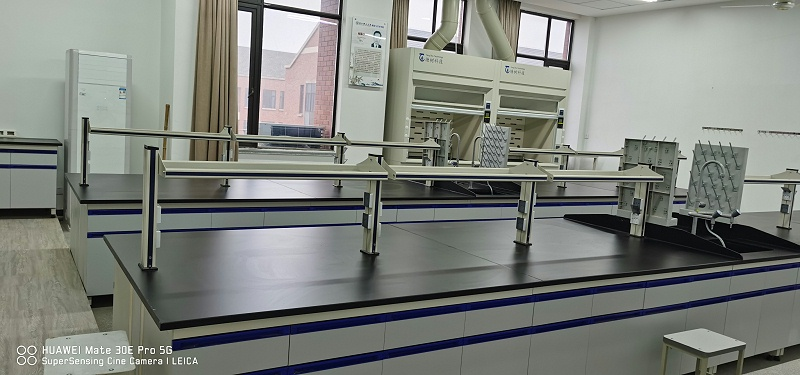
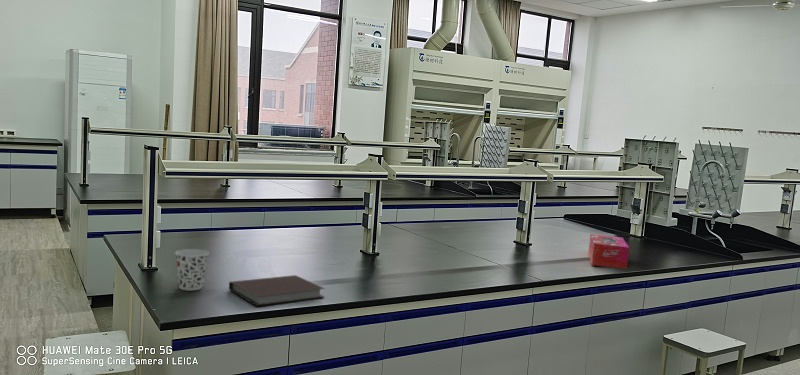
+ tissue box (607, 250)
+ cup (191, 270)
+ notebook (276, 289)
